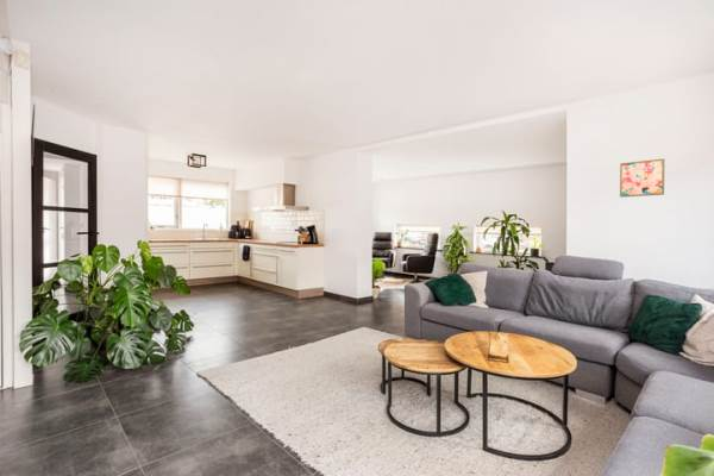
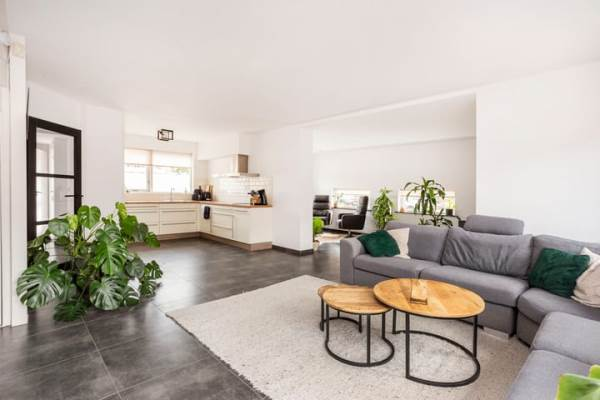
- wall art (641, 178)
